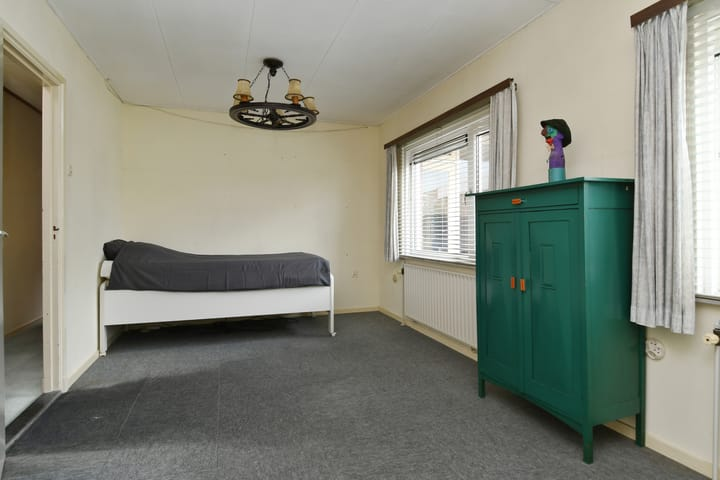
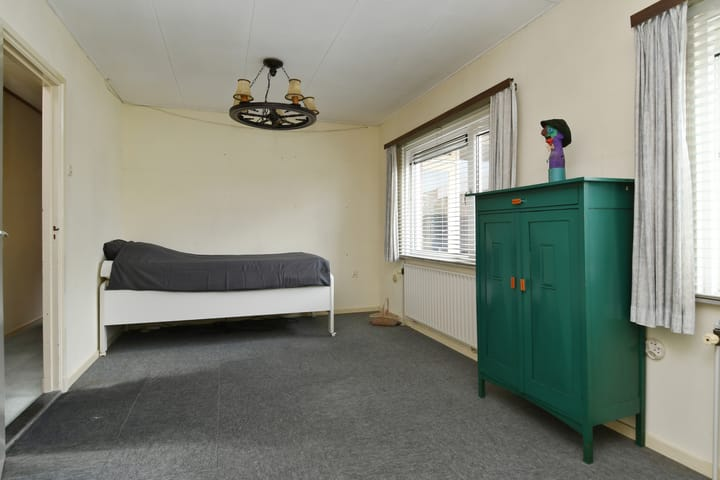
+ basket (383, 310)
